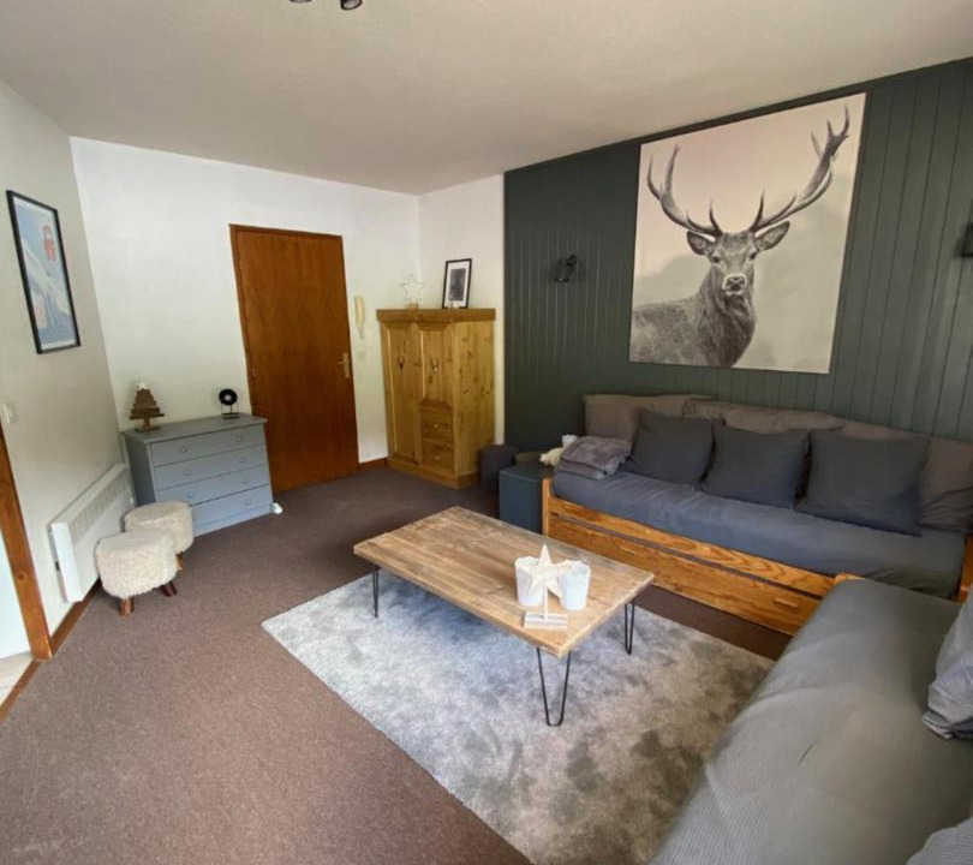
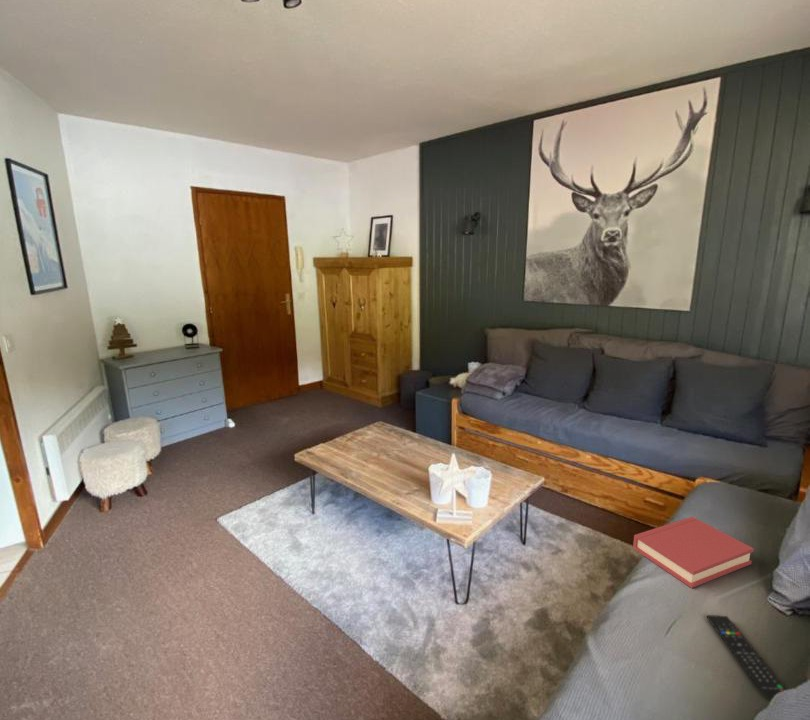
+ remote control (745, 655)
+ hardback book (691, 548)
